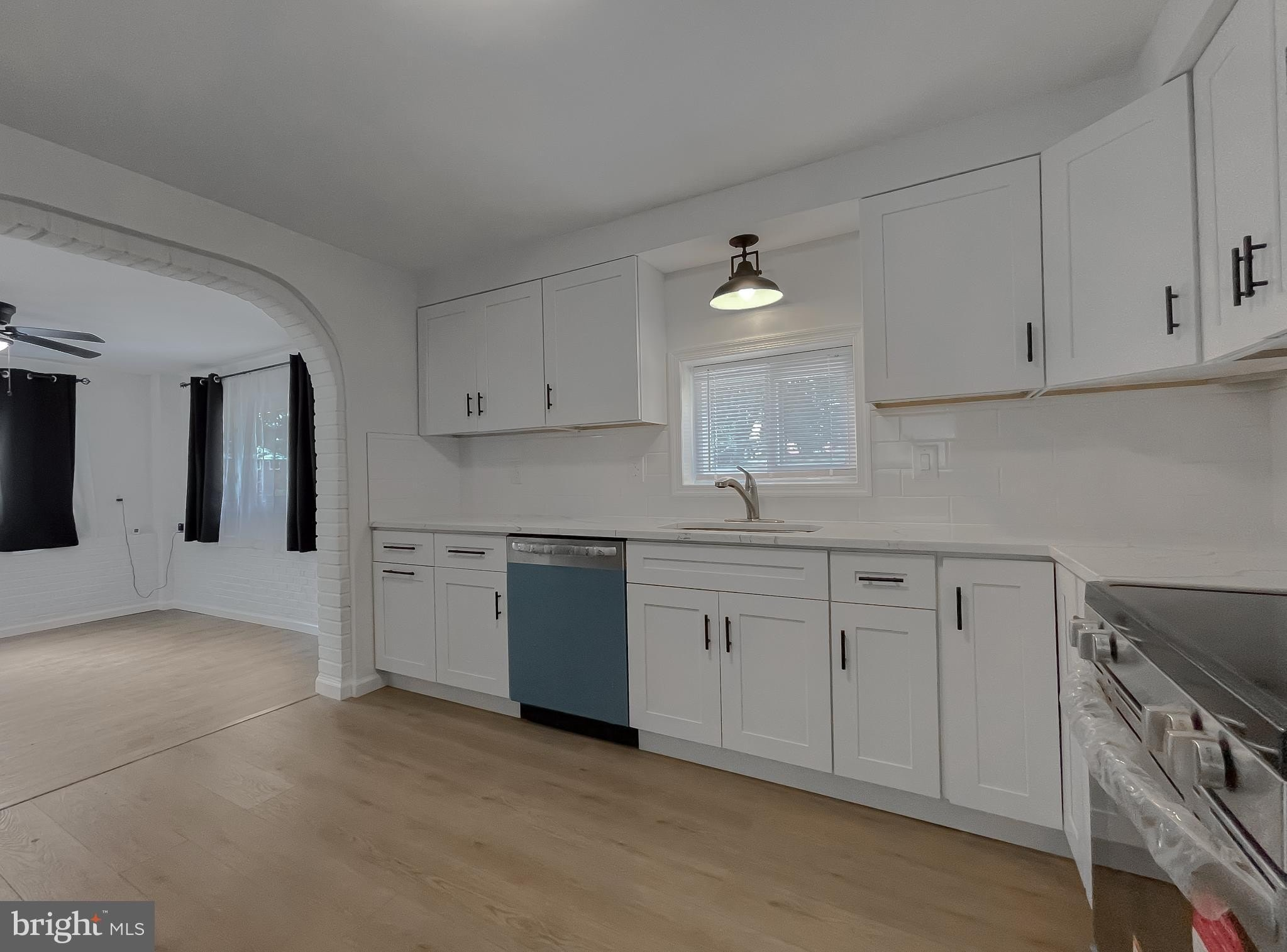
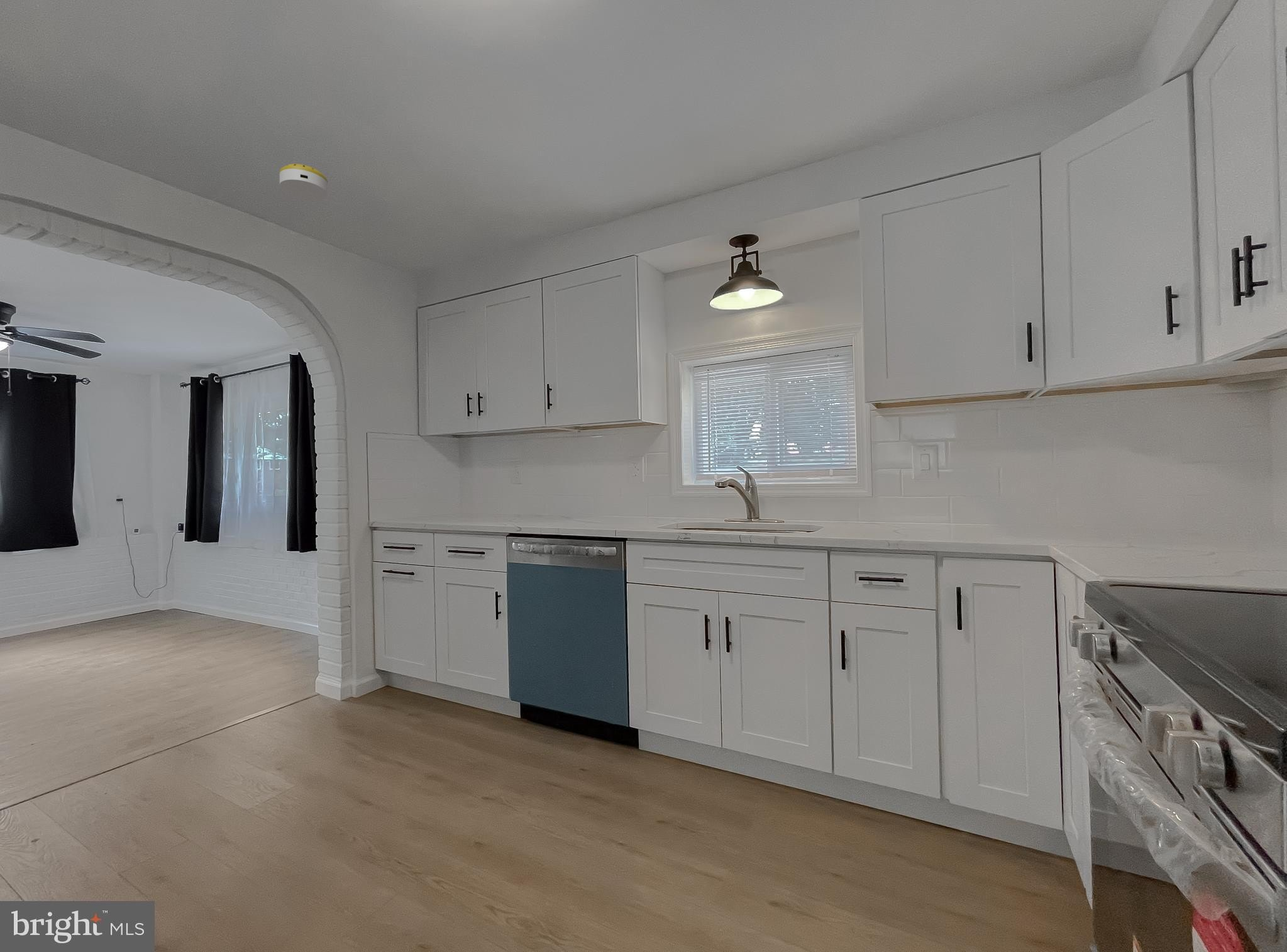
+ smoke detector (304, 181)
